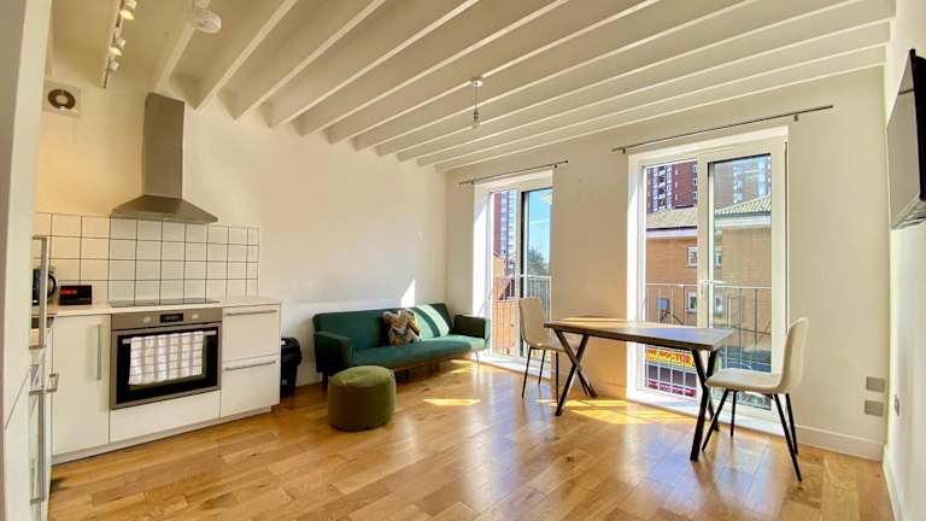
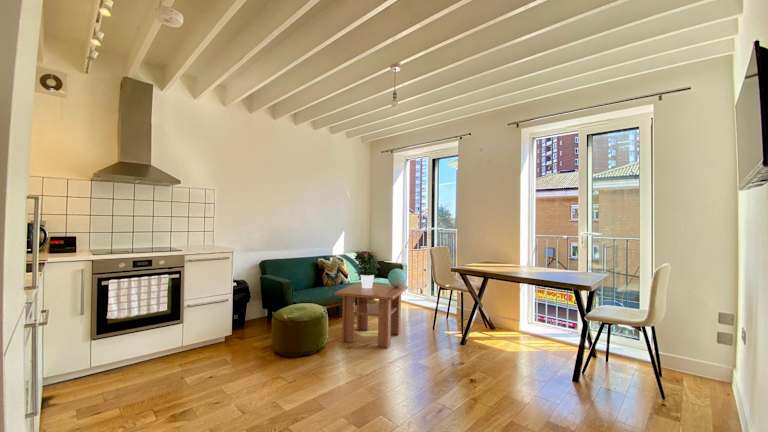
+ coffee table (372, 313)
+ decorative sphere (396, 277)
+ potted flower (366, 268)
